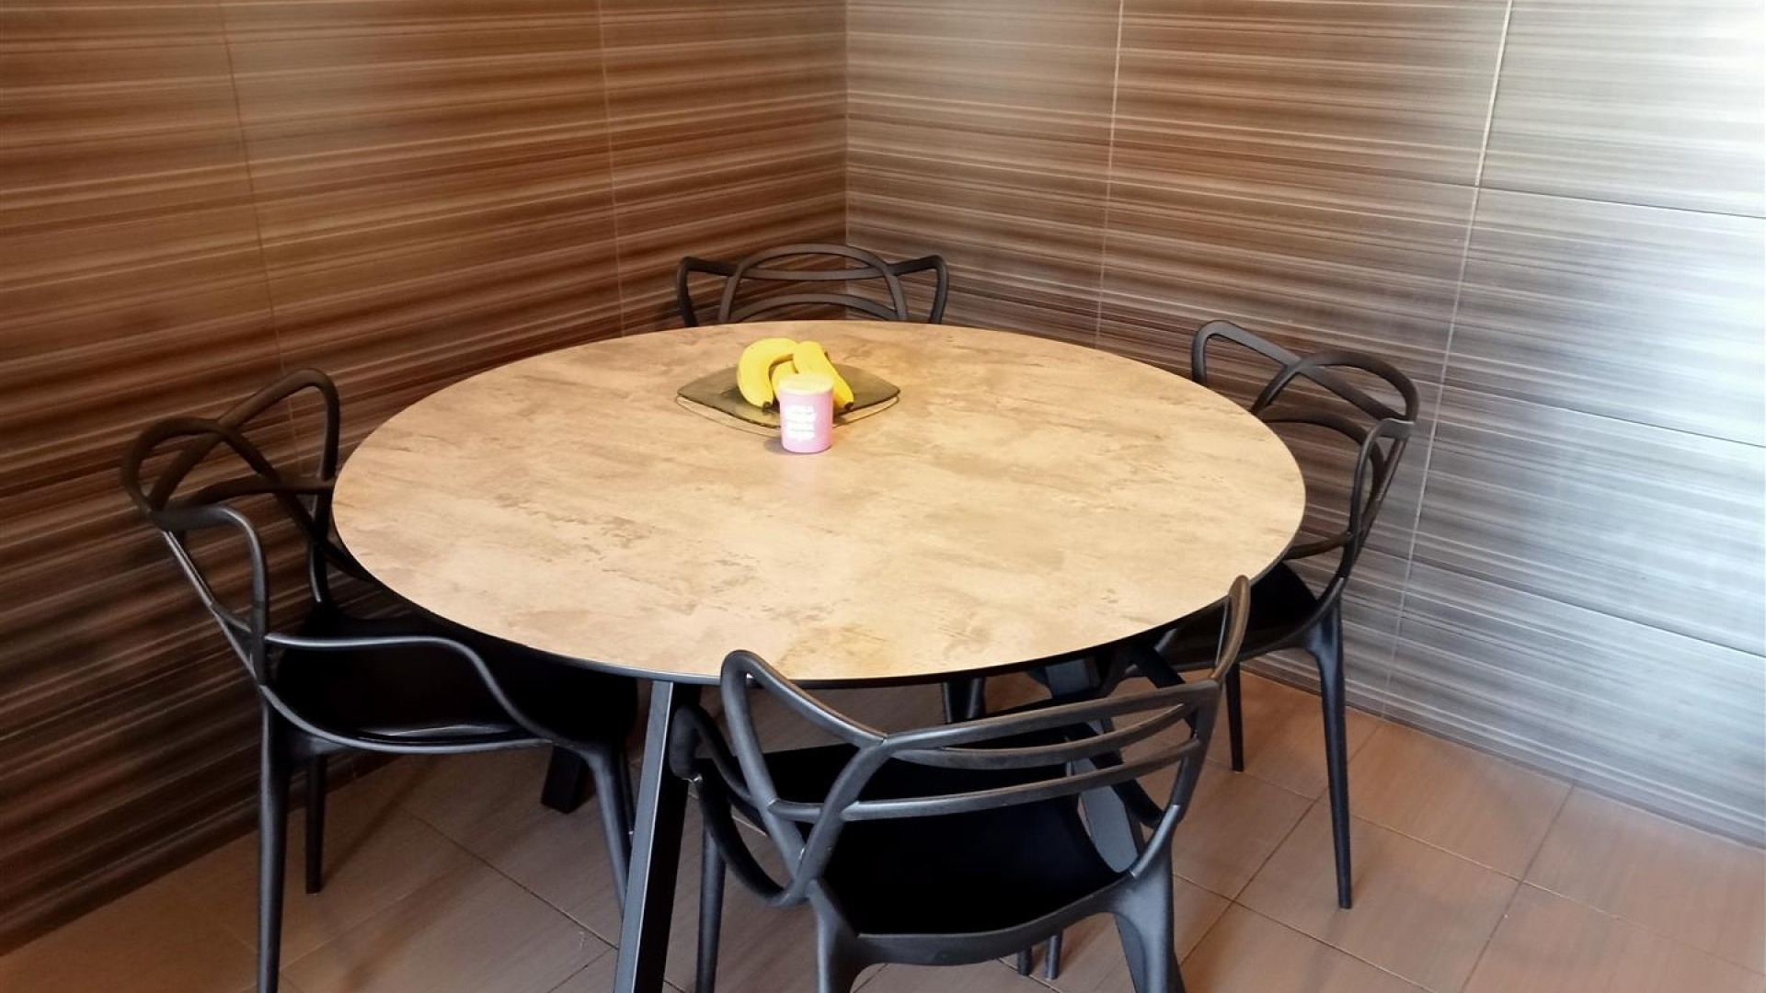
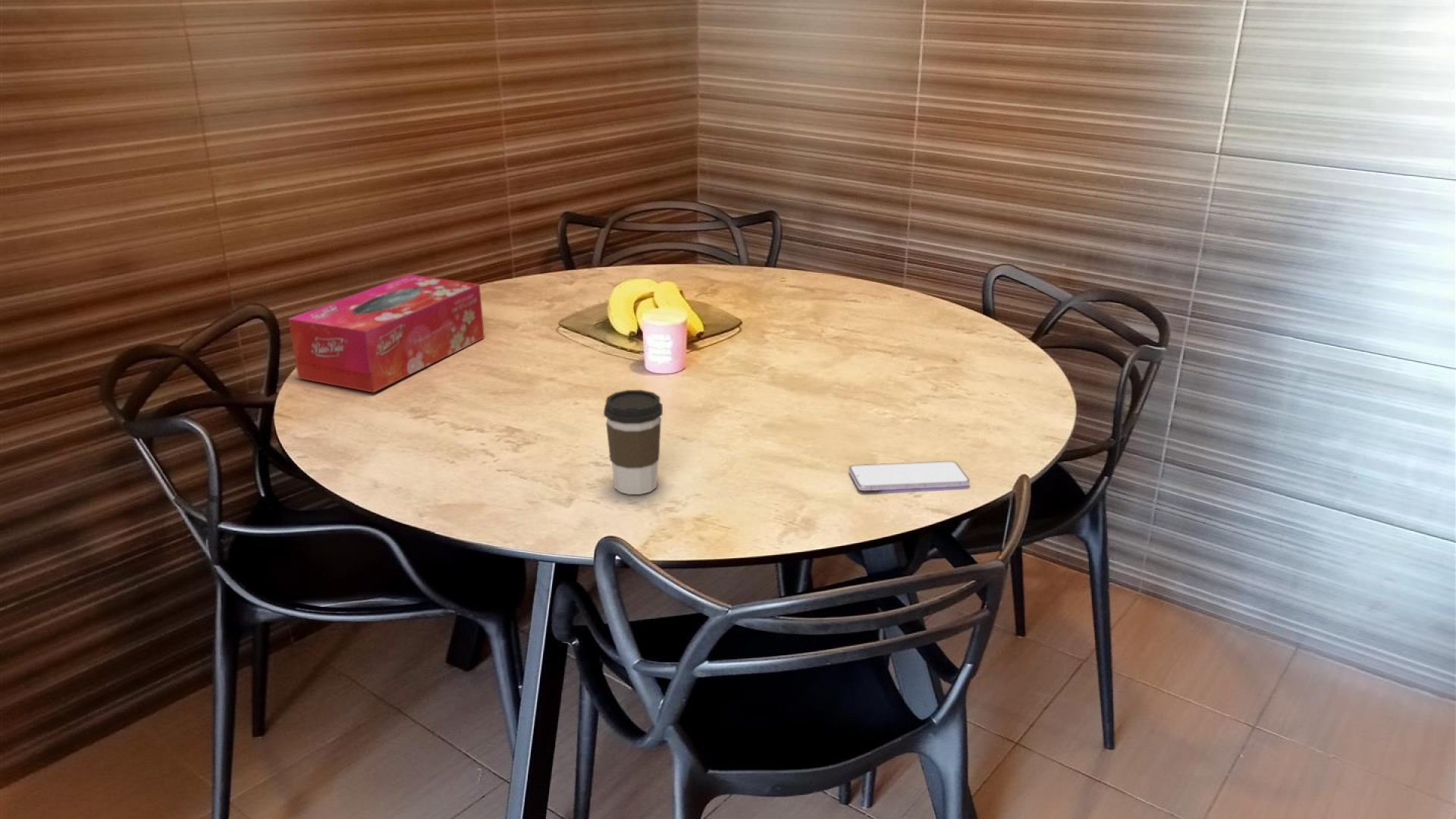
+ coffee cup (634, 443)
+ tissue box (392, 328)
+ smartphone (908, 475)
